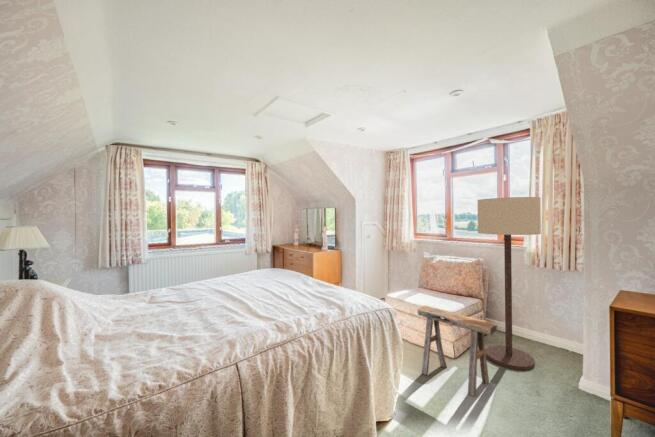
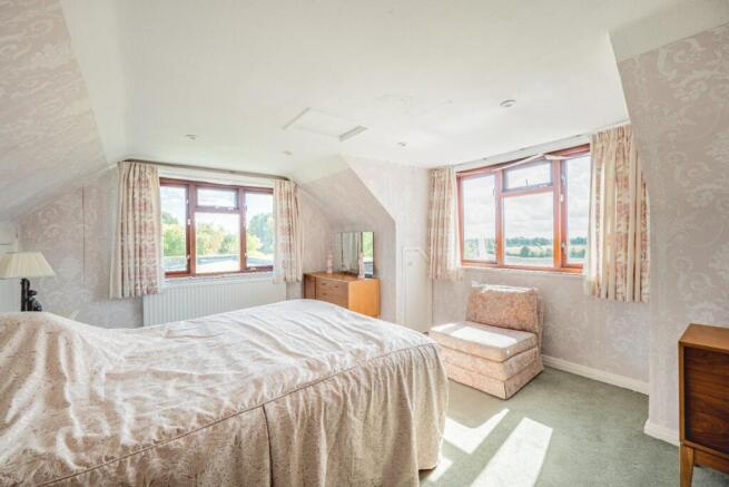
- stool (442, 348)
- floor lamp (508, 278)
